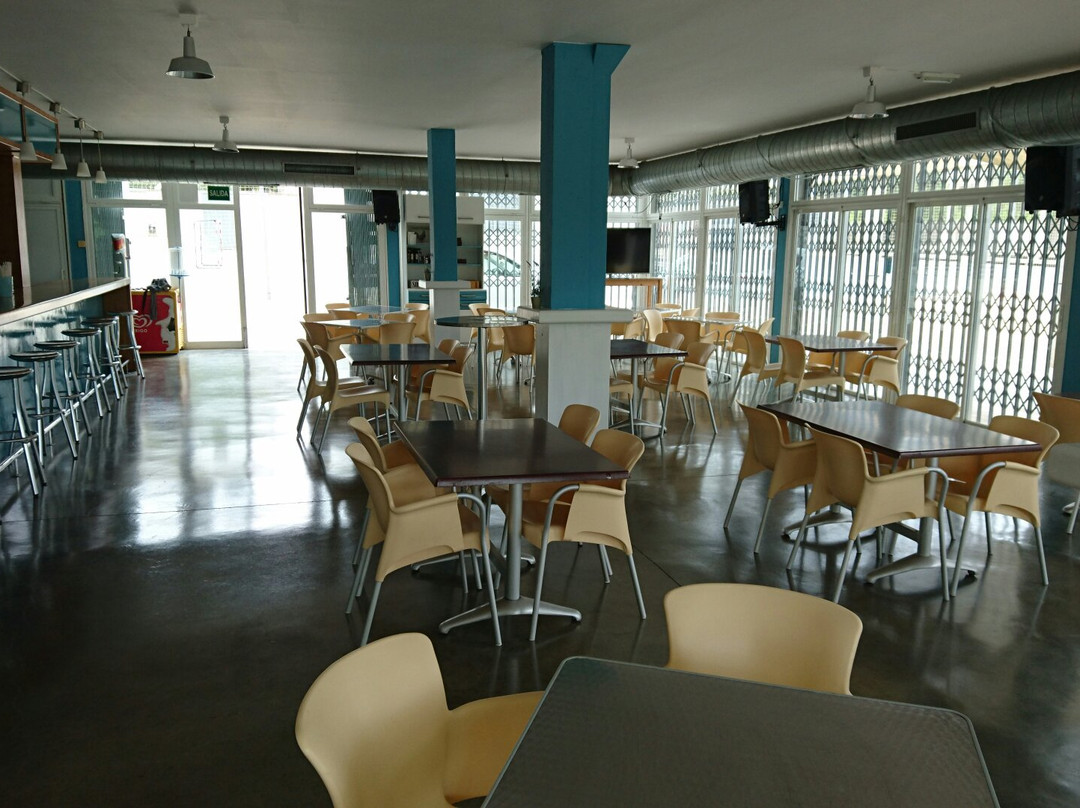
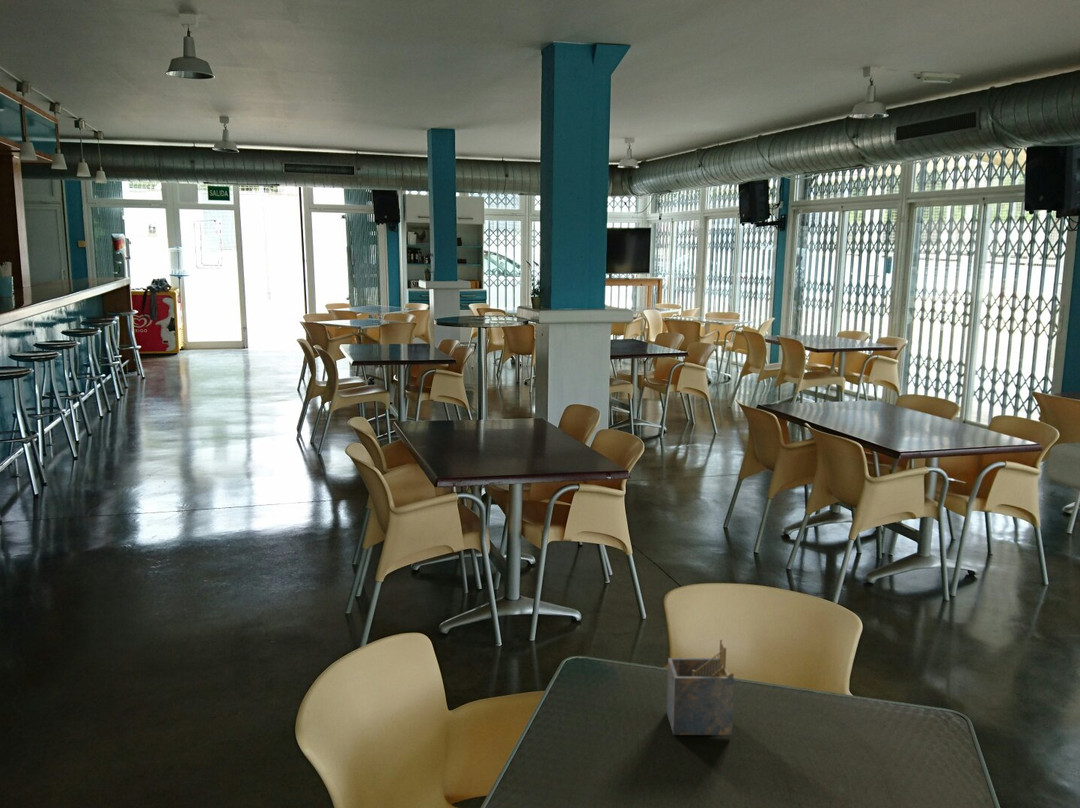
+ napkin holder (699, 685)
